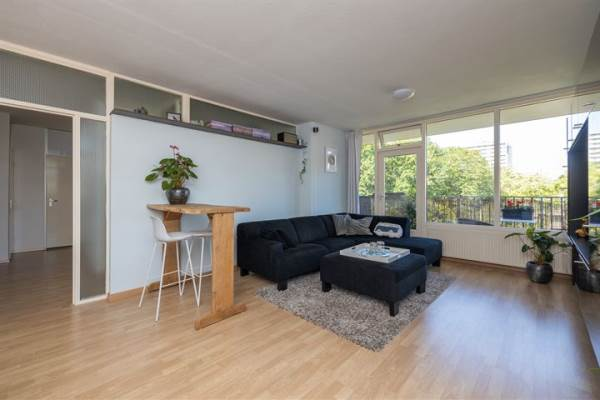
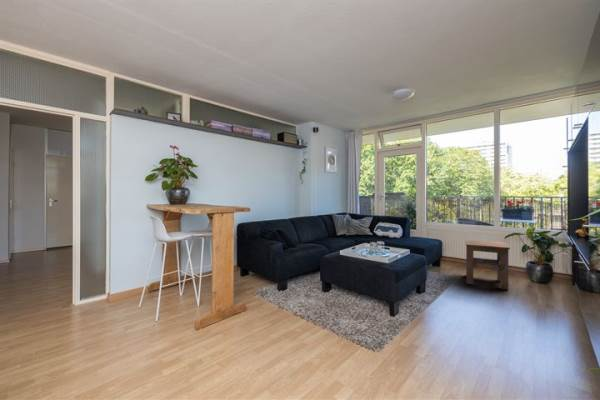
+ side table (485, 262)
